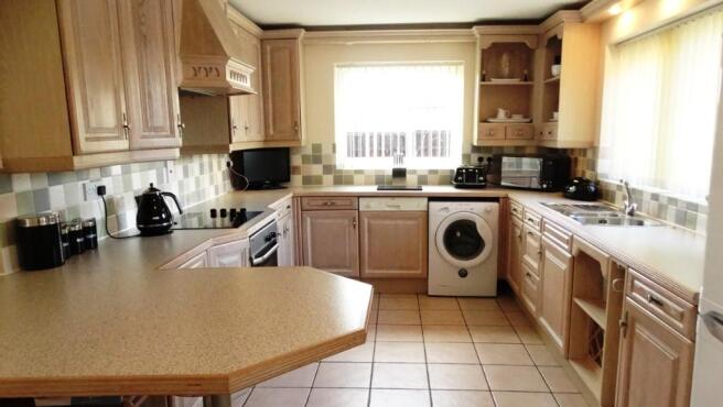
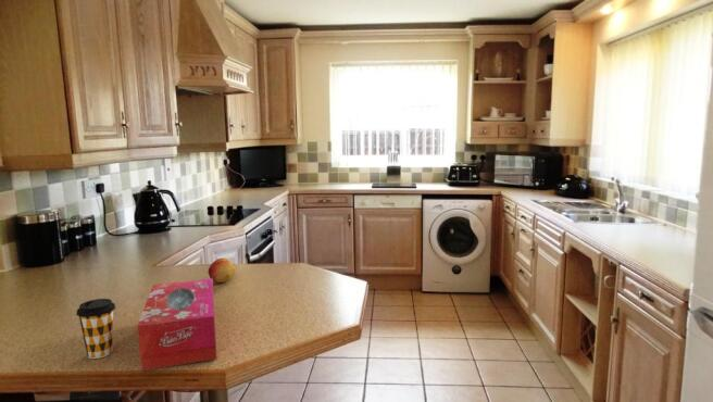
+ tissue box (182, 317)
+ fruit (221, 269)
+ coffee cup (98, 328)
